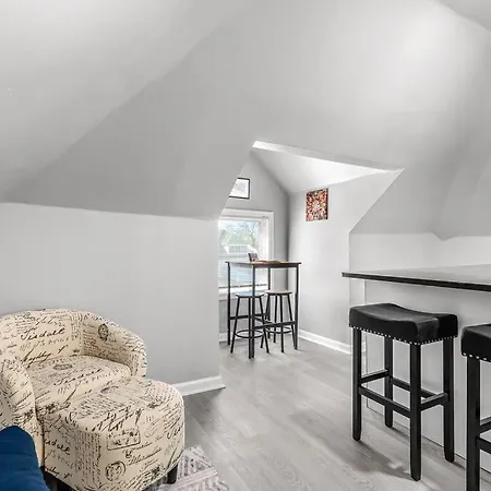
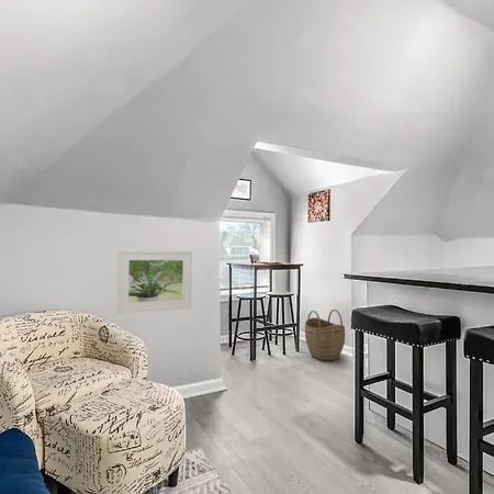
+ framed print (156, 280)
+ woven basket (324, 333)
